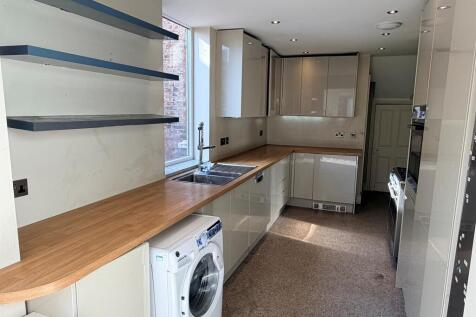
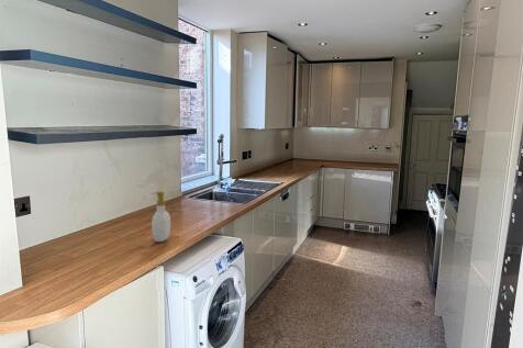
+ soap bottle (159, 215)
